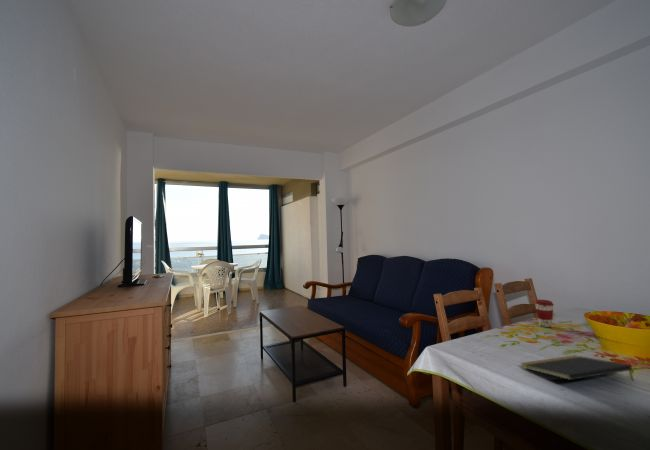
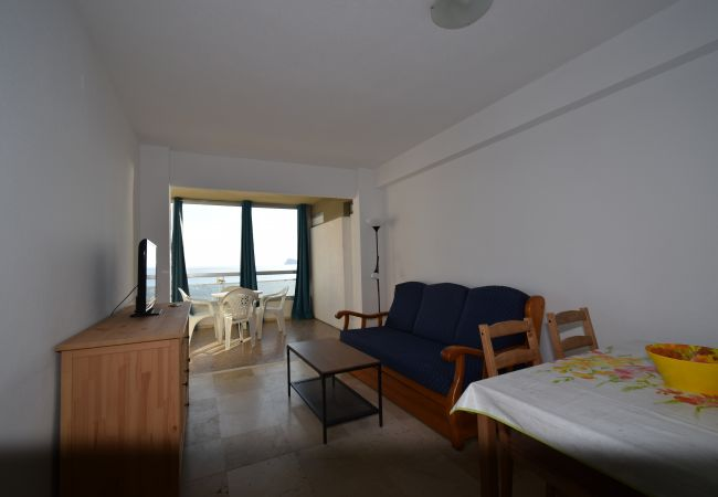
- notepad (572, 366)
- coffee cup (544, 313)
